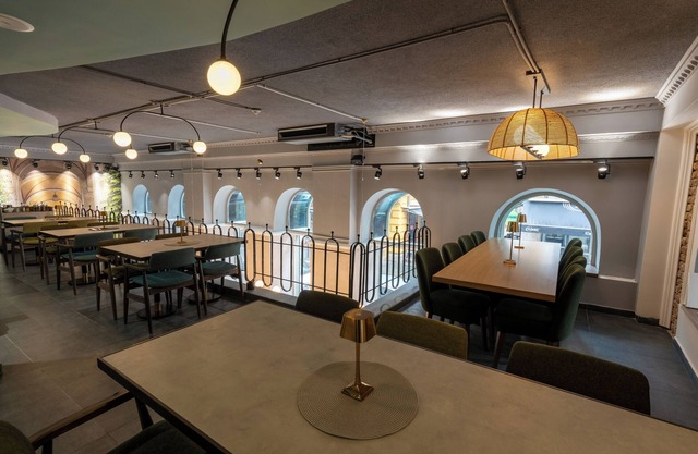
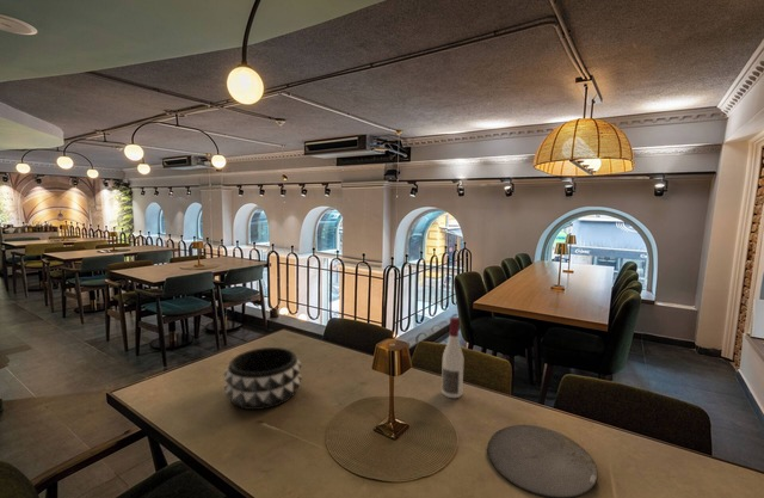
+ decorative bowl (264, 375)
+ plate (538, 456)
+ alcohol (452, 356)
